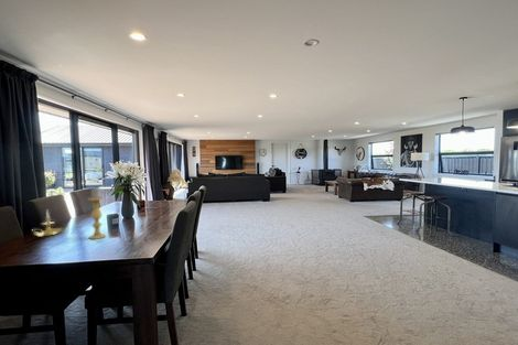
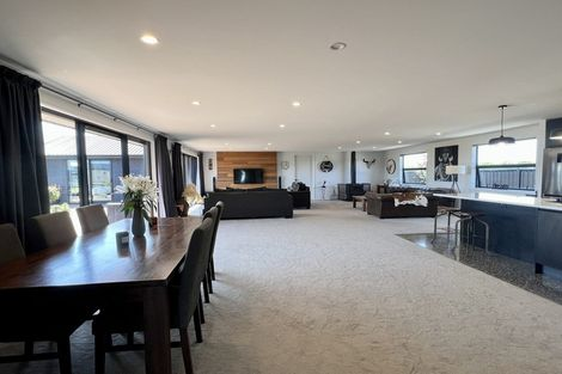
- candle holder (96, 212)
- candle holder (46, 222)
